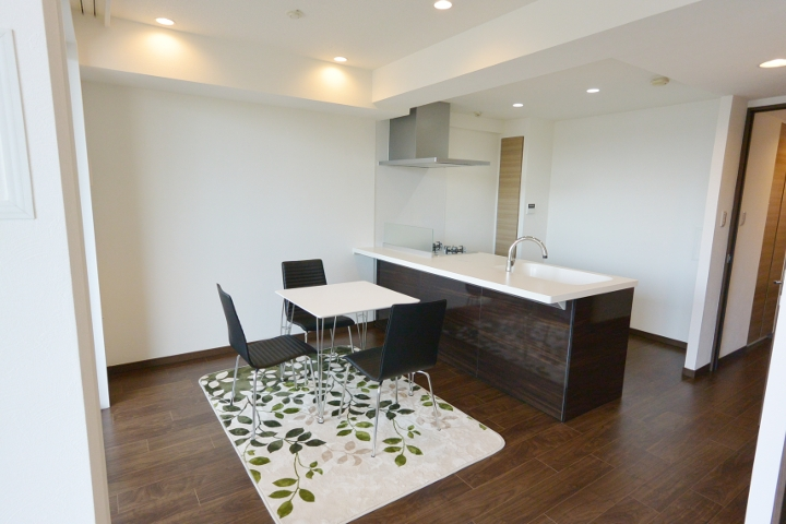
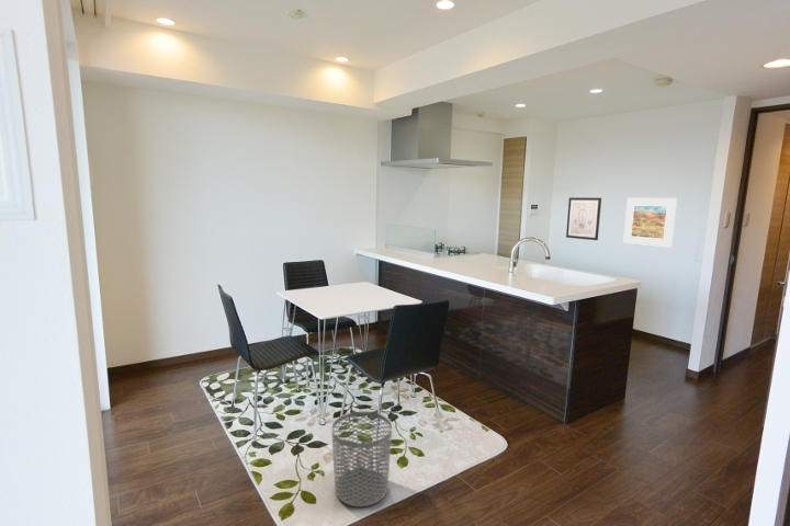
+ wall art (583, 218)
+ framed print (648, 221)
+ waste bin (361, 458)
